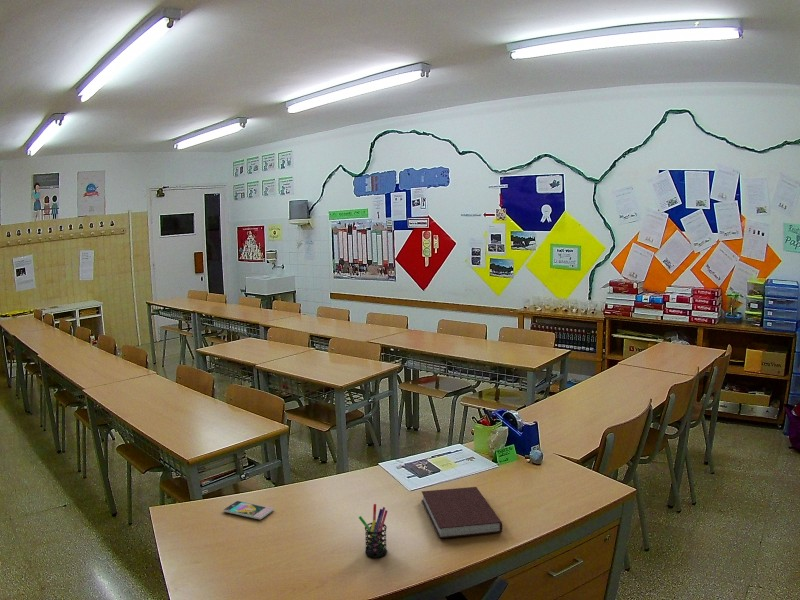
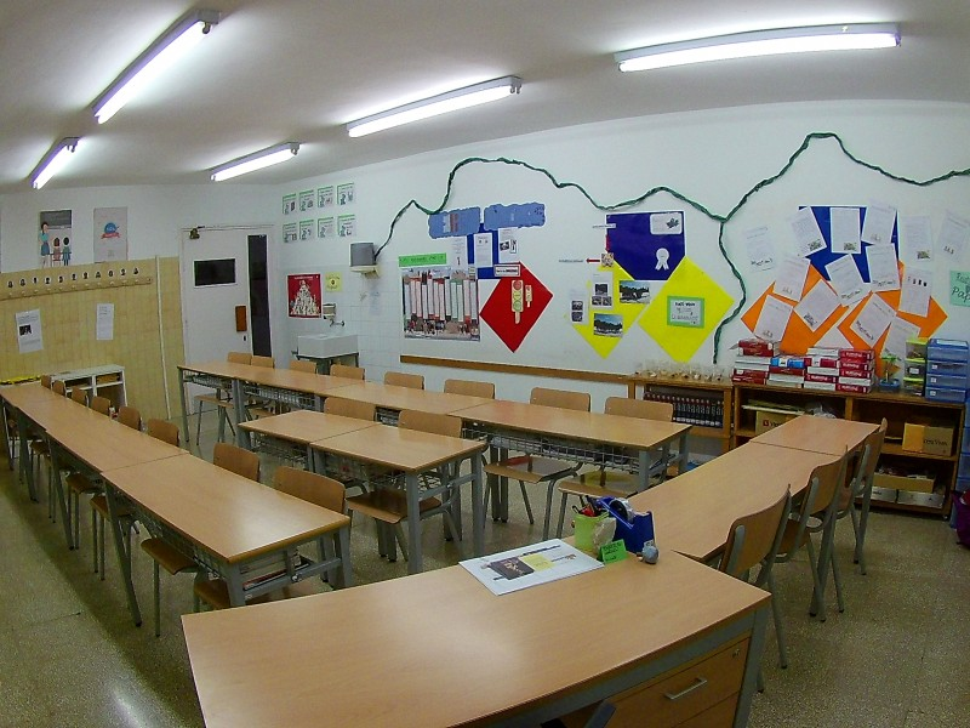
- pen holder (373, 530)
- notebook (459, 510)
- smartphone (248, 509)
